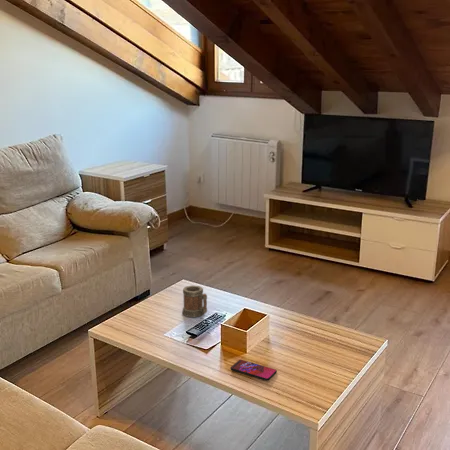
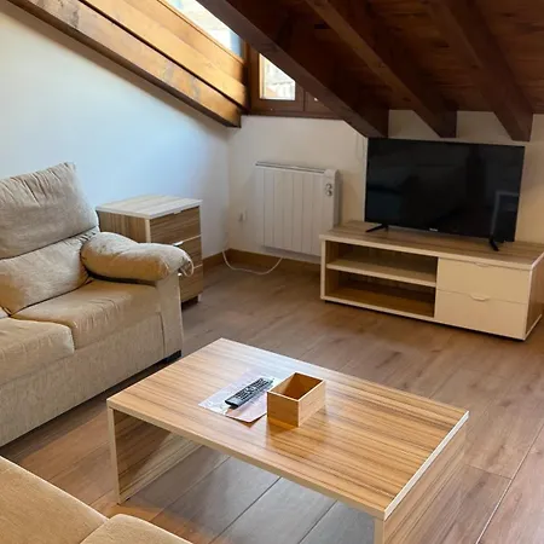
- mug (195, 301)
- smartphone (253, 369)
